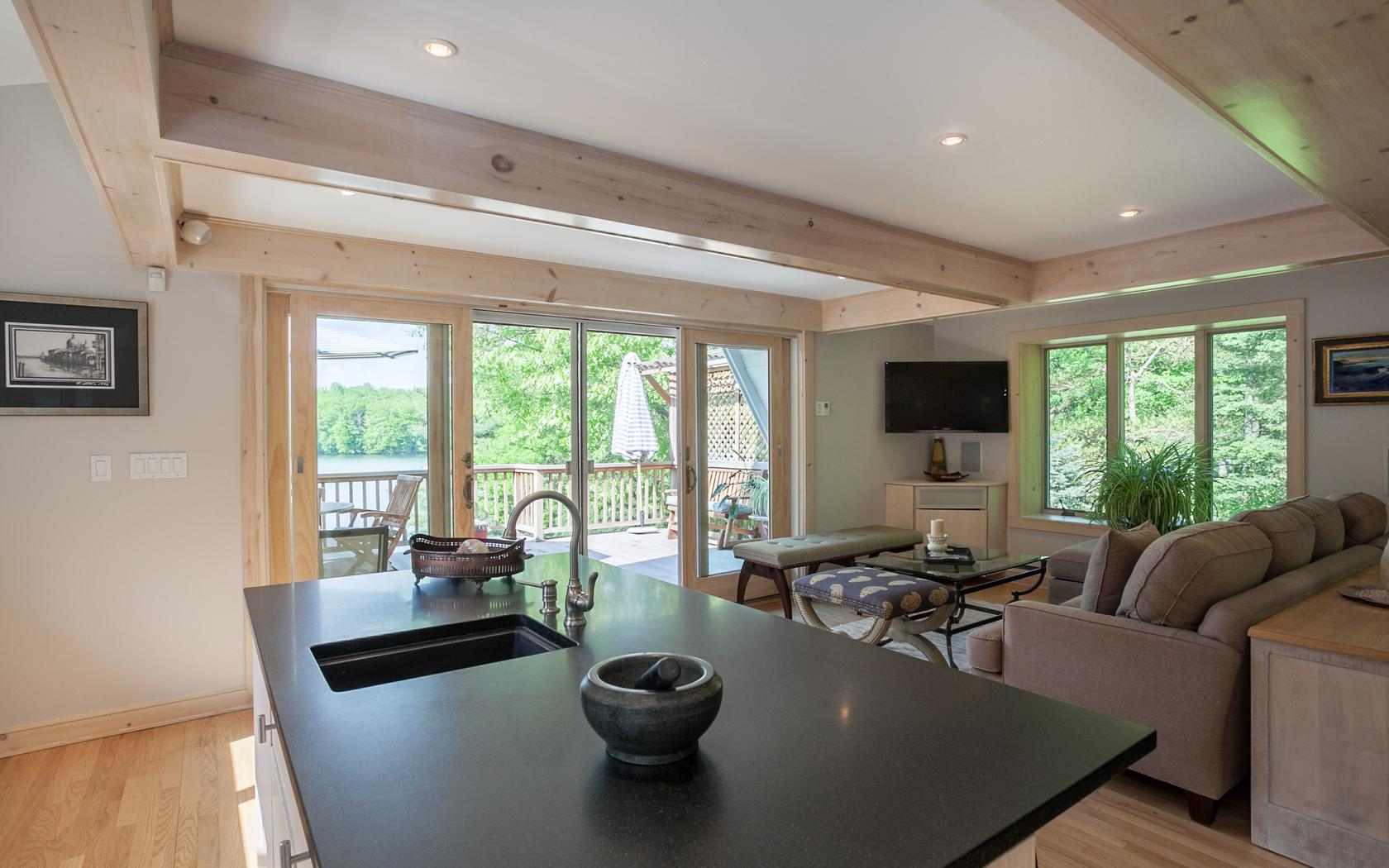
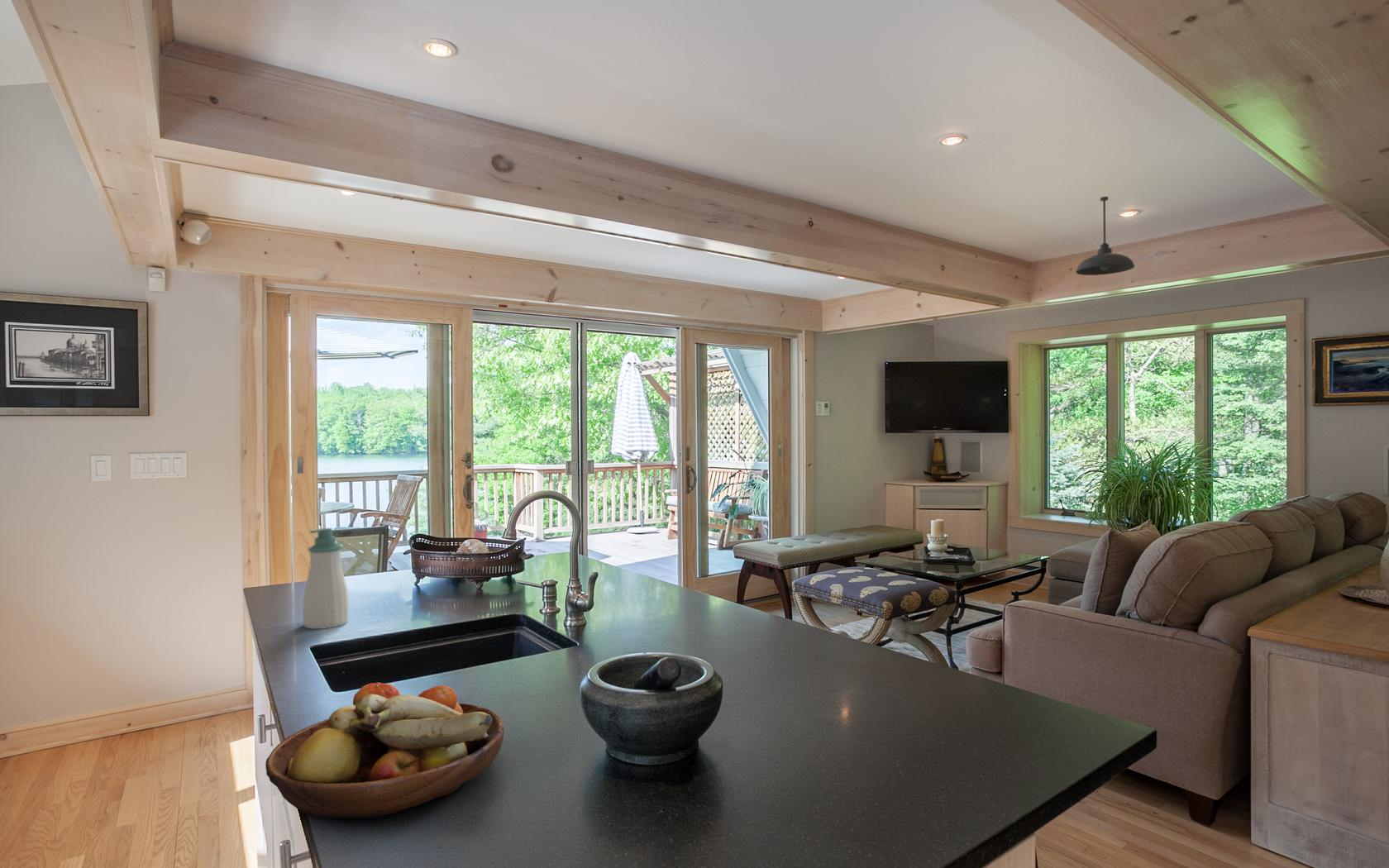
+ pendant light (1104, 234)
+ soap bottle (325, 576)
+ fruit bowl (394, 729)
